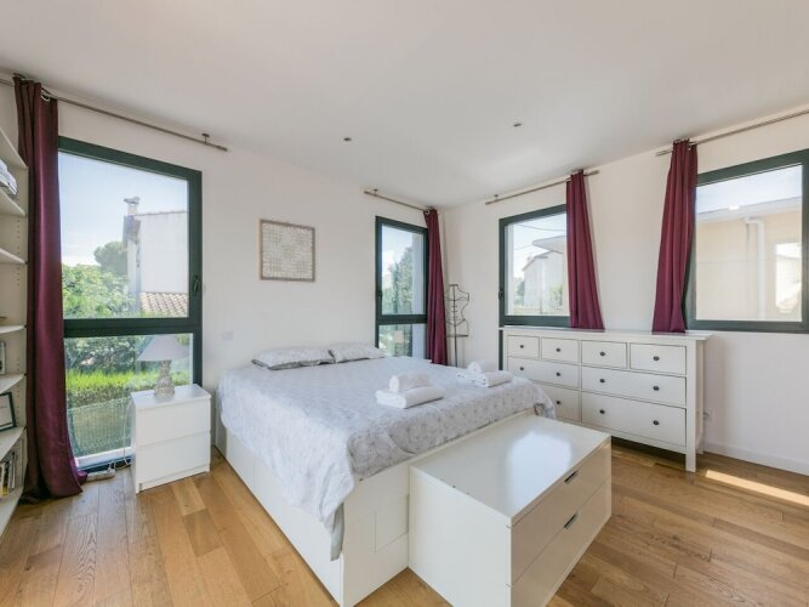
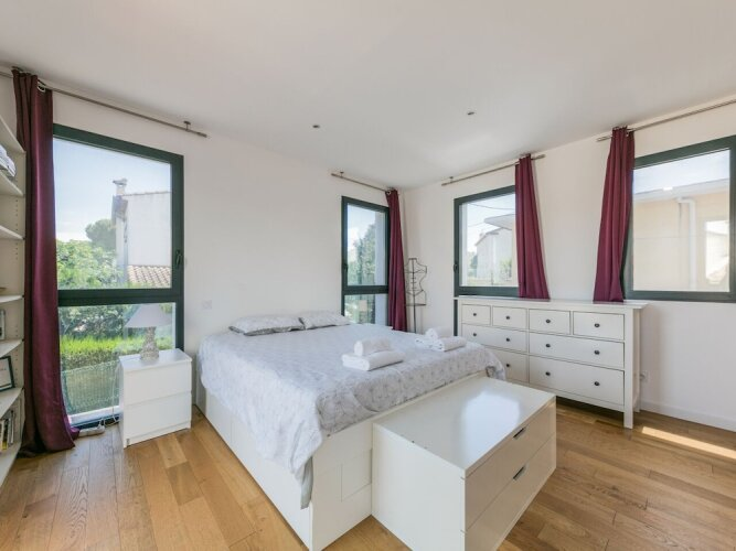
- wall art (287, 250)
